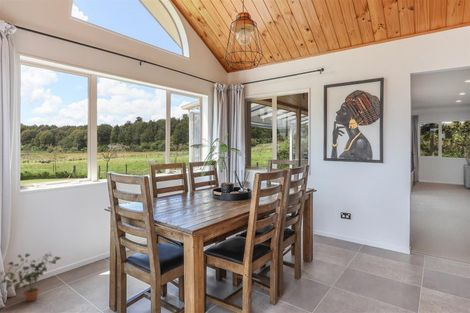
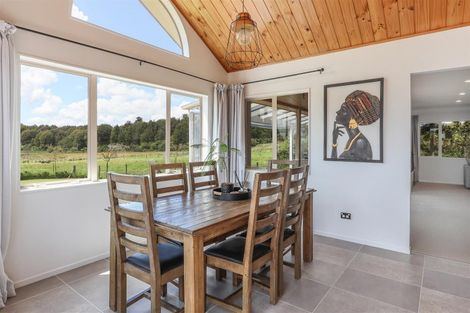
- potted plant (30, 276)
